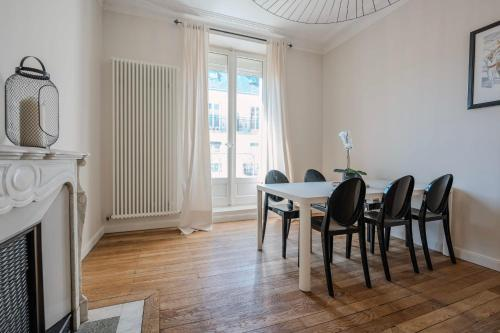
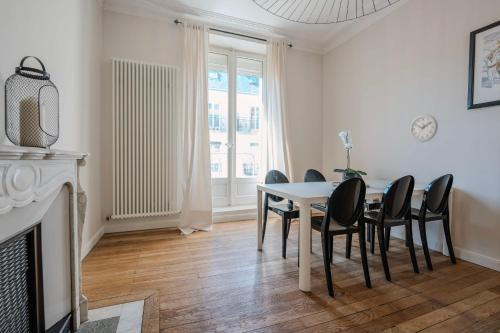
+ wall clock (422, 128)
